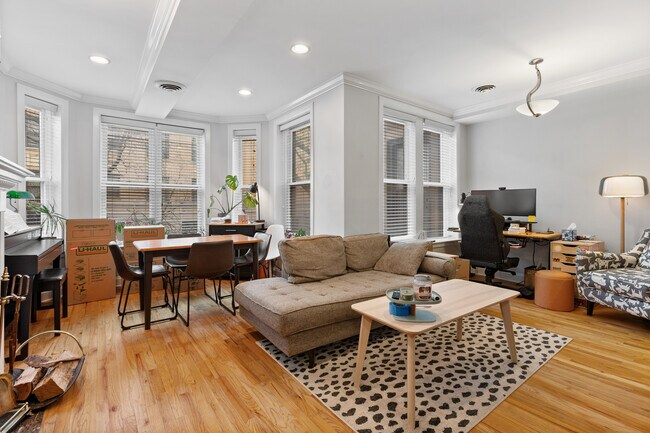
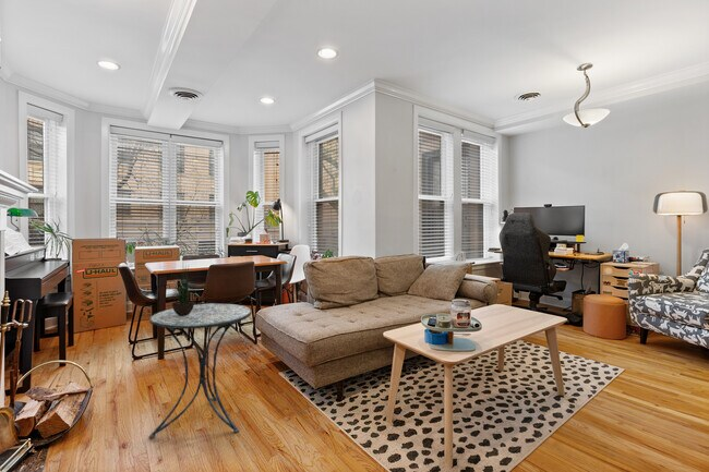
+ side table (203, 366)
+ potted plant (183, 283)
